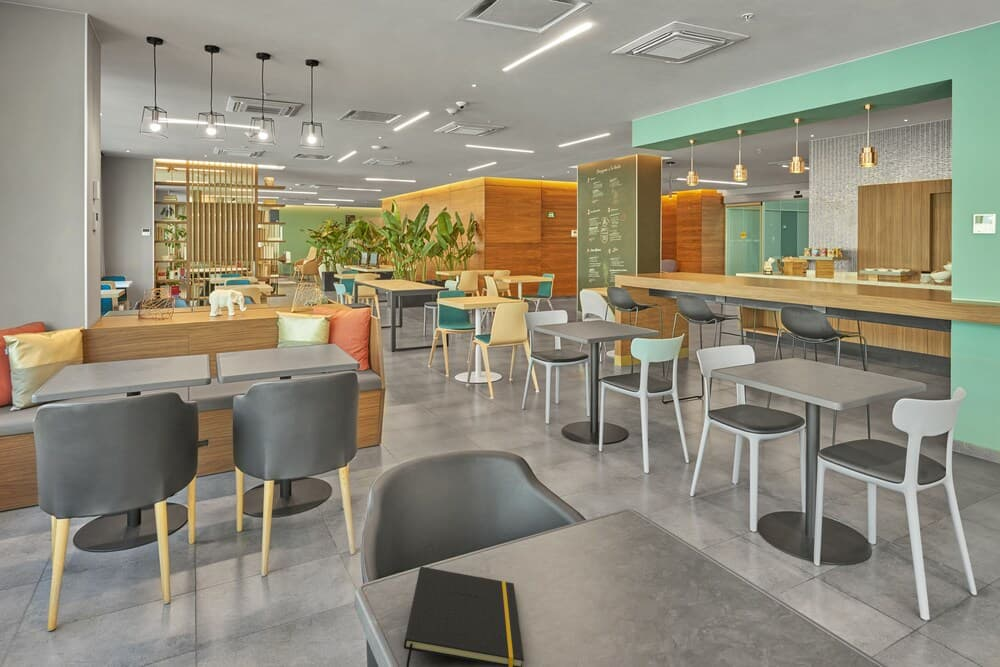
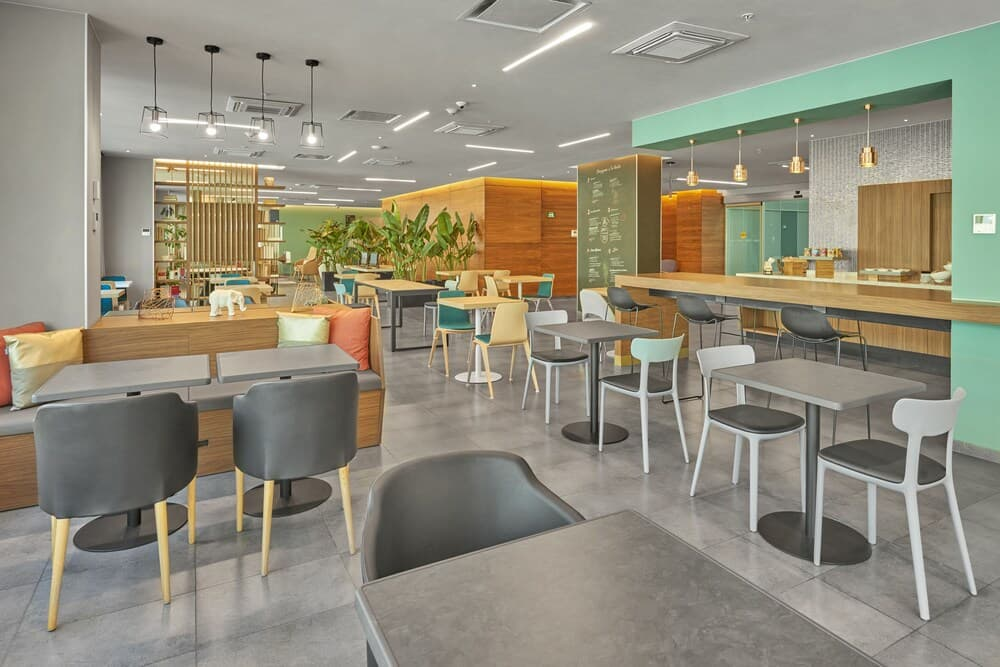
- notepad (465, 612)
